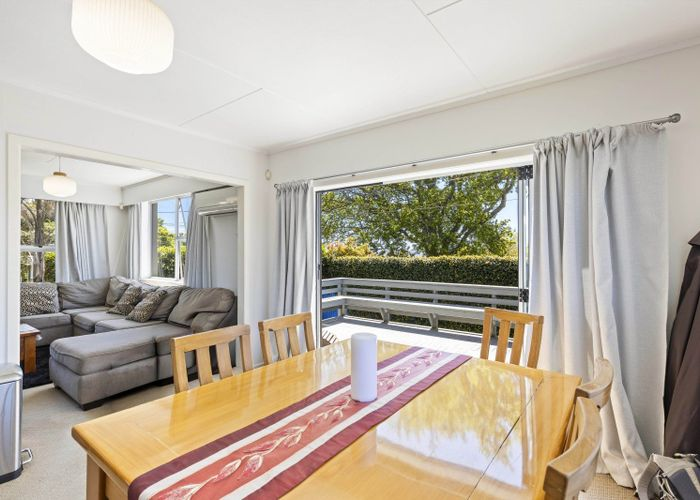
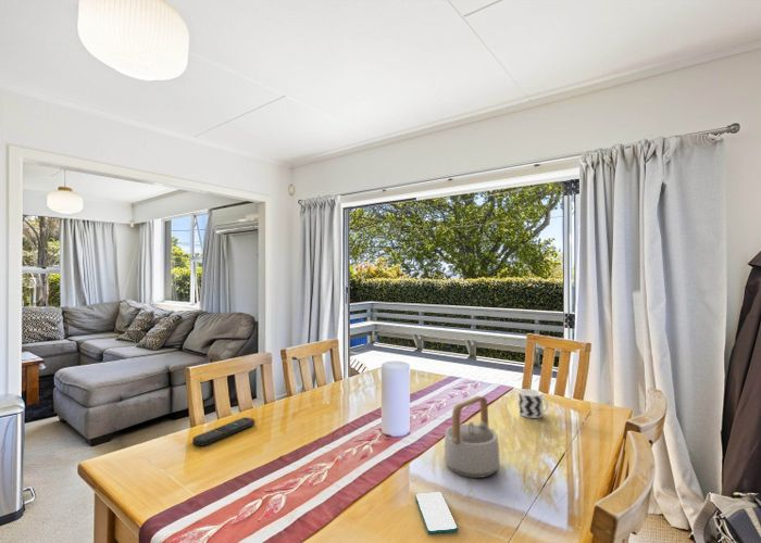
+ smartphone (435, 510)
+ cup (534, 404)
+ remote control (225, 430)
+ teapot (473, 431)
